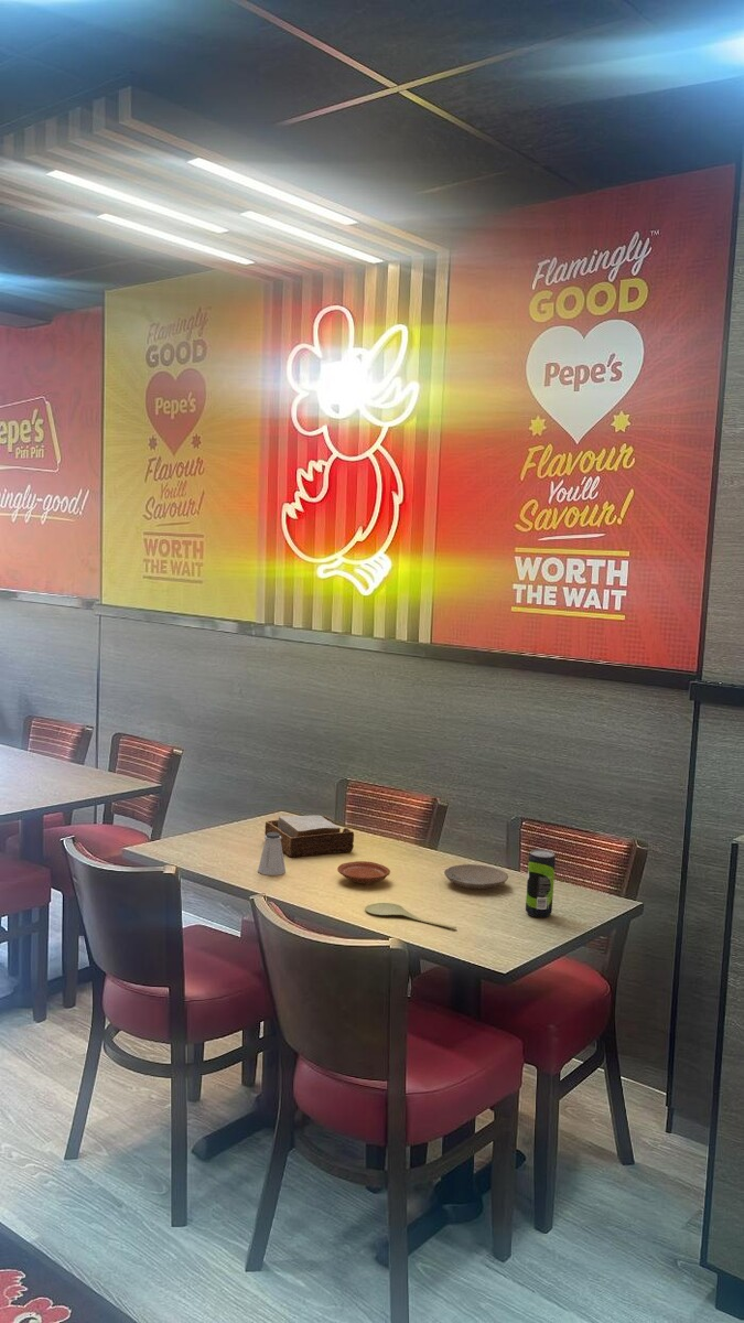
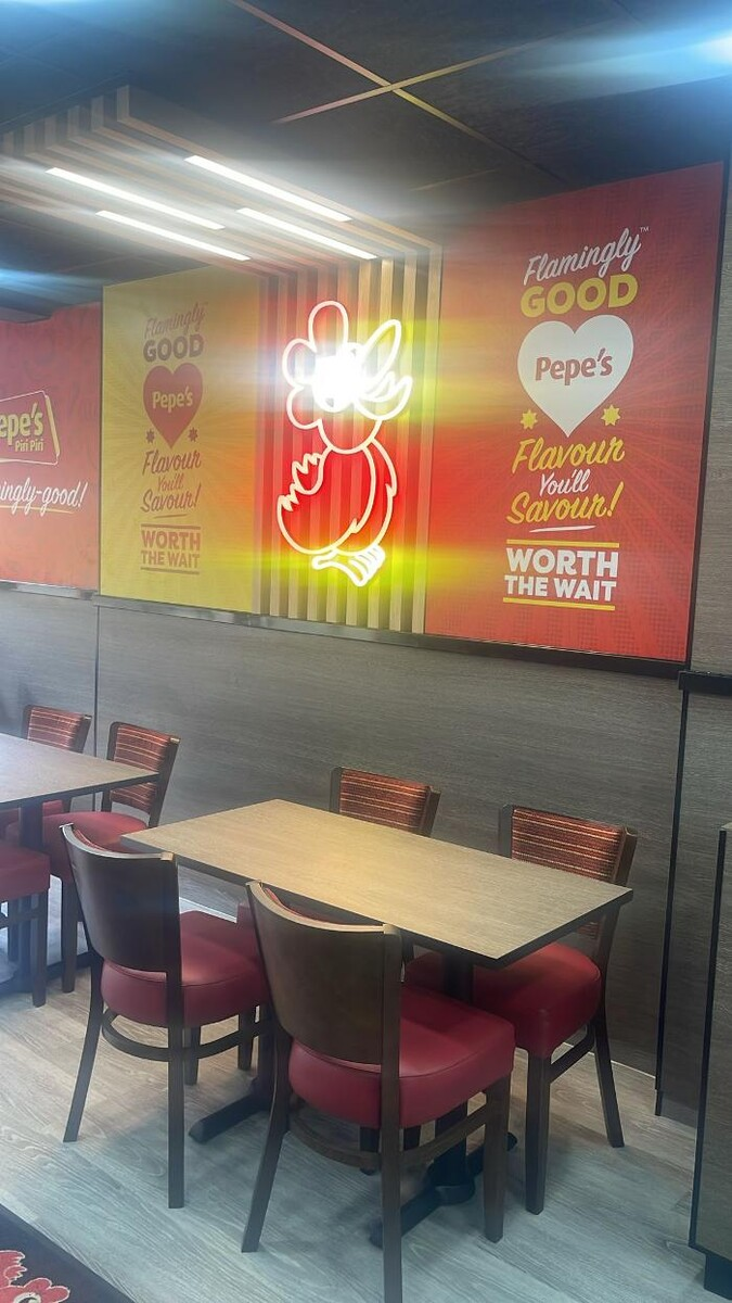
- plate (475, 879)
- saltshaker (272, 852)
- spoon (410, 915)
- napkin holder (308, 832)
- beverage can (540, 883)
- plate (363, 874)
